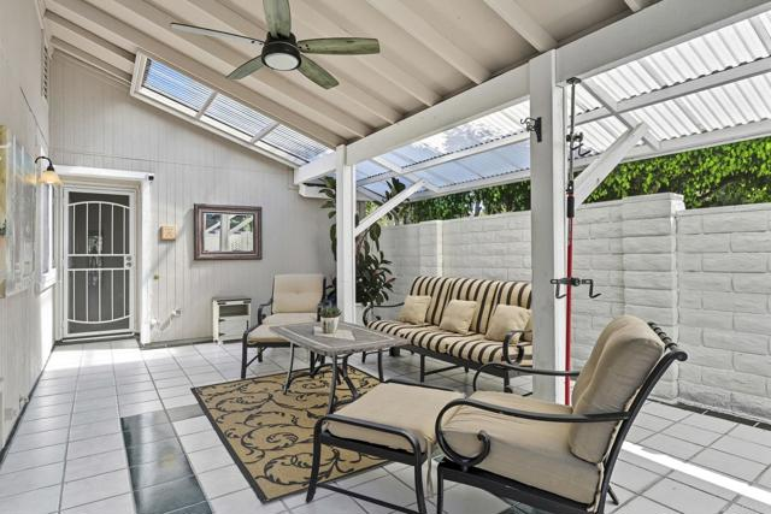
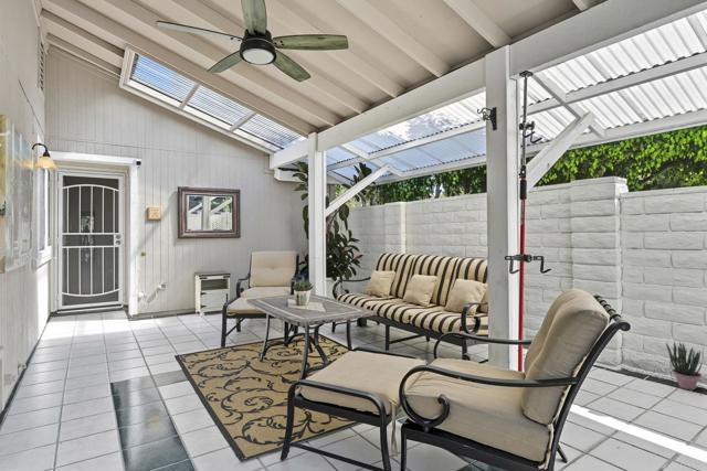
+ potted plant (684, 365)
